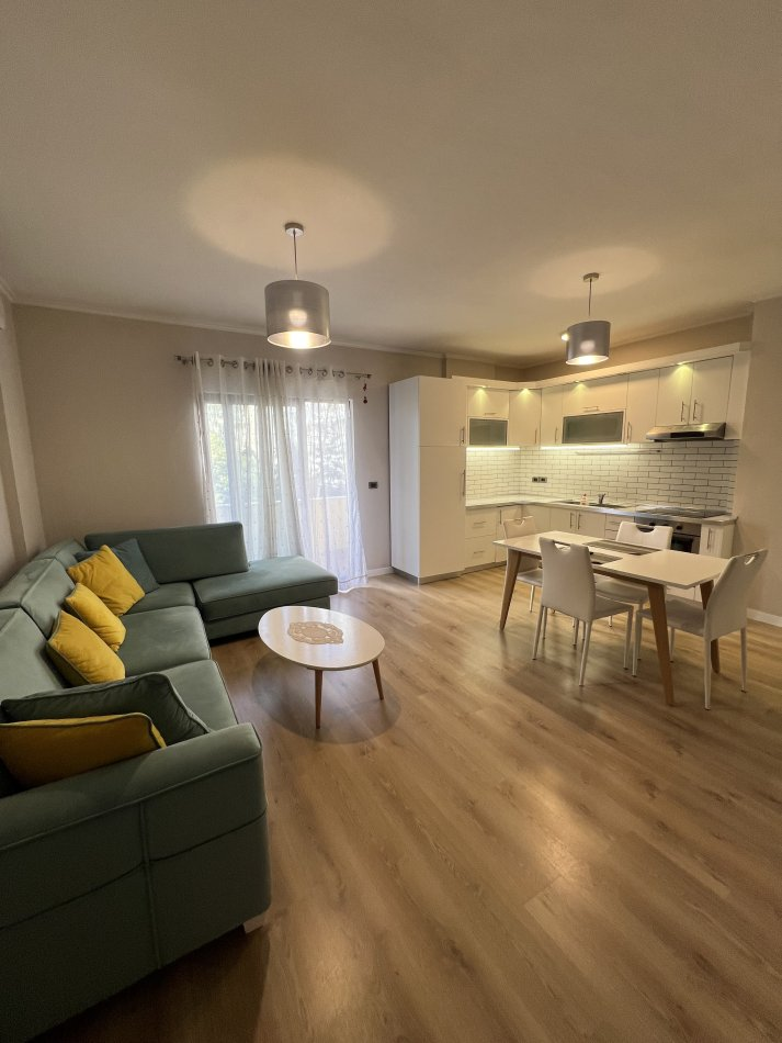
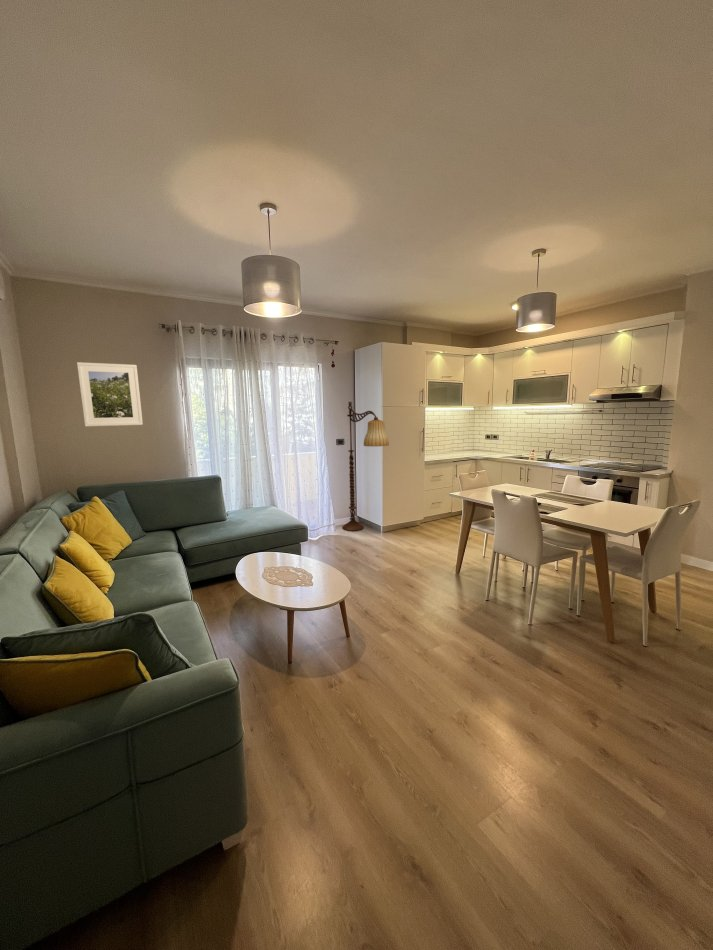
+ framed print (111, 395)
+ floor lamp (353, 468)
